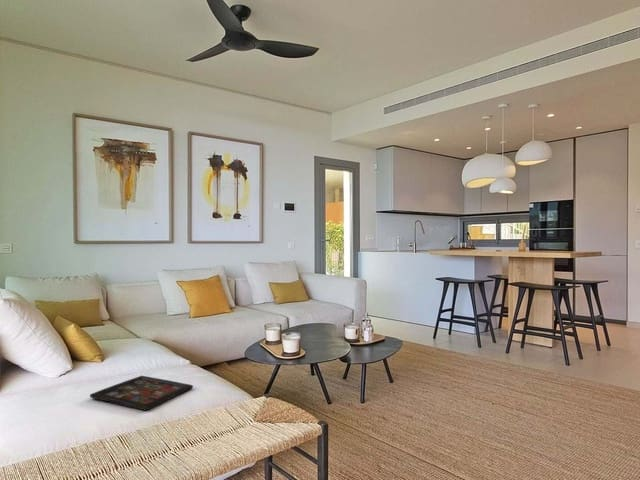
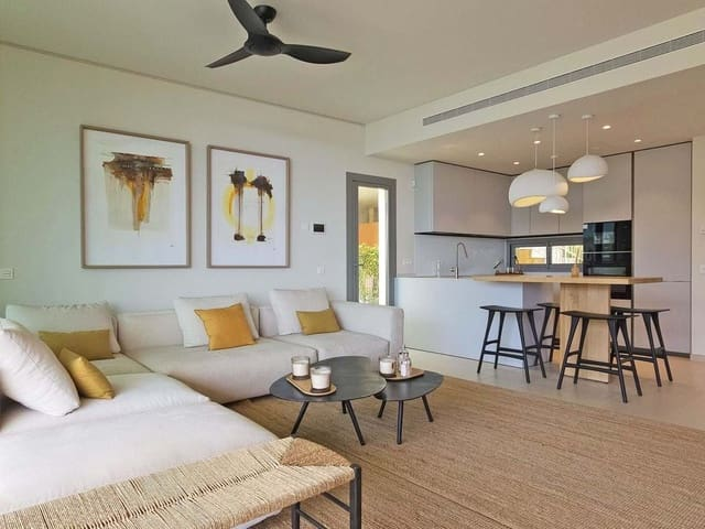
- decorative tray (143, 390)
